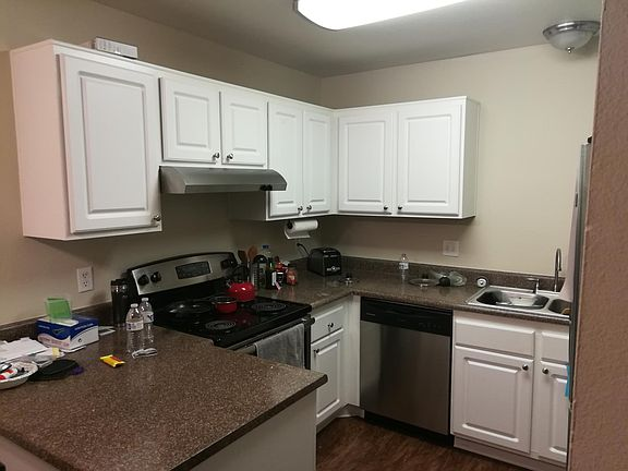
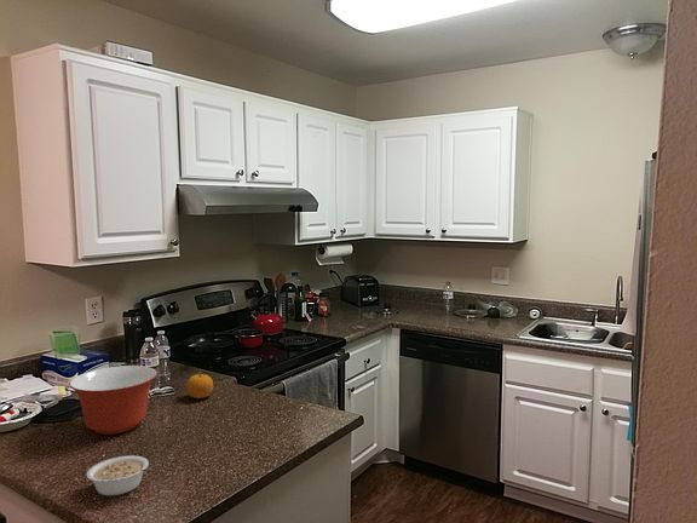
+ legume (121, 475)
+ mixing bowl (115, 401)
+ fruit (200, 384)
